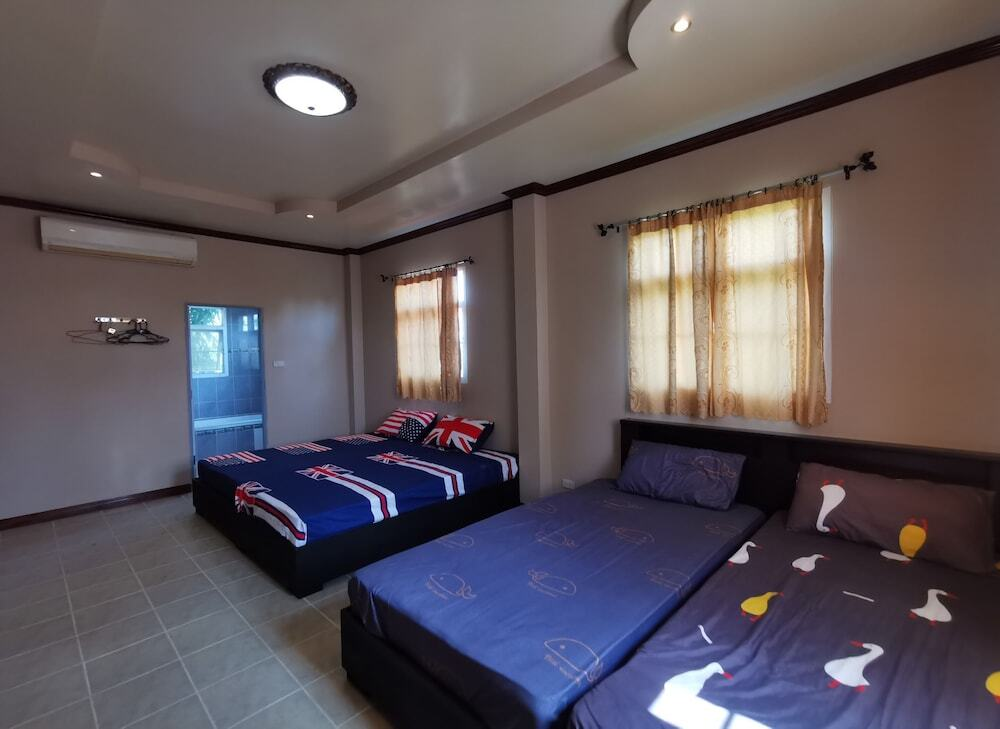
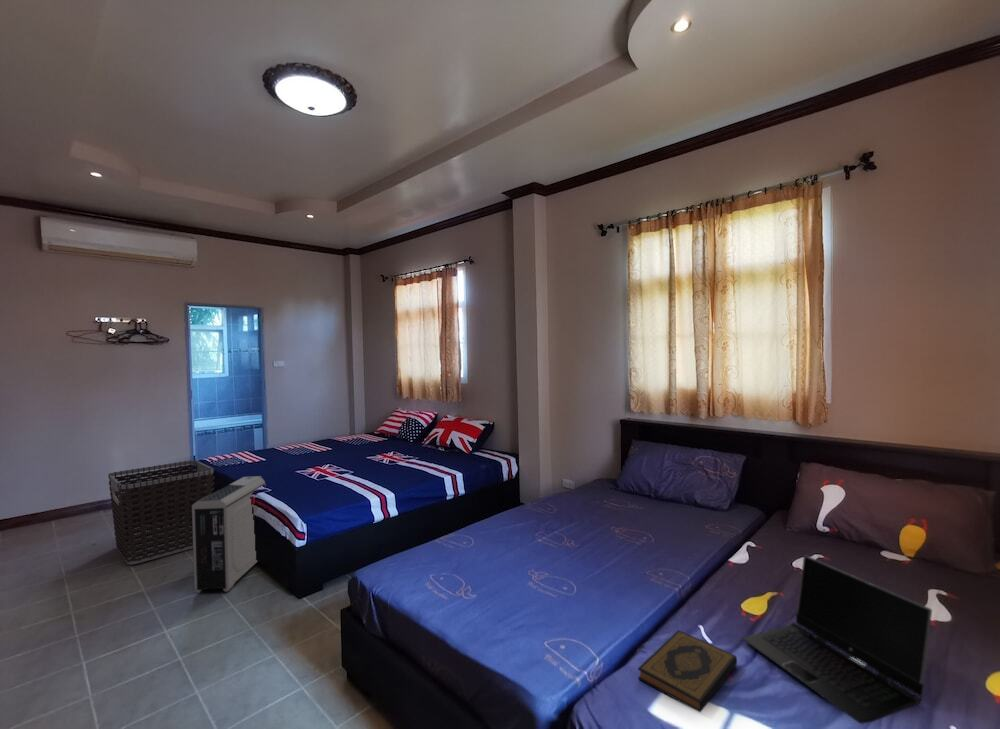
+ laptop computer (828, 627)
+ air purifier (232, 530)
+ hardback book (688, 667)
+ clothes hamper (163, 508)
